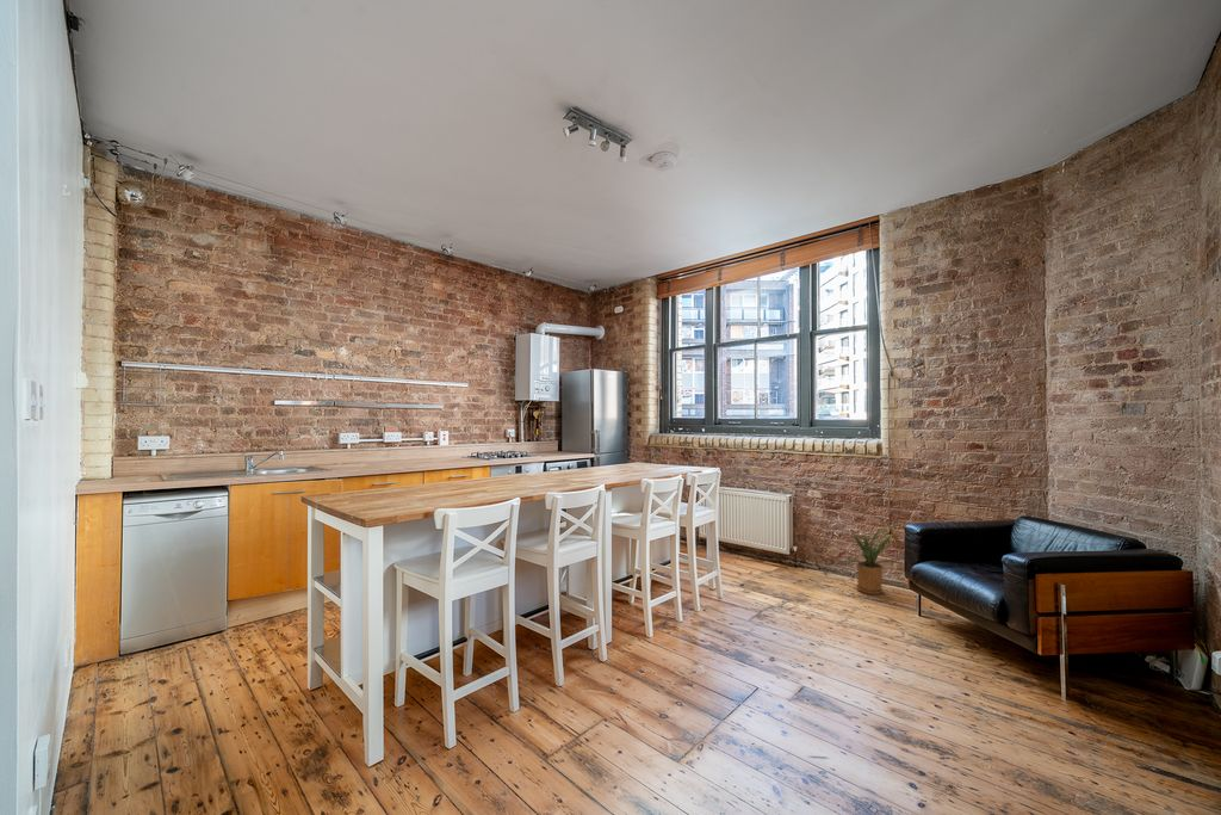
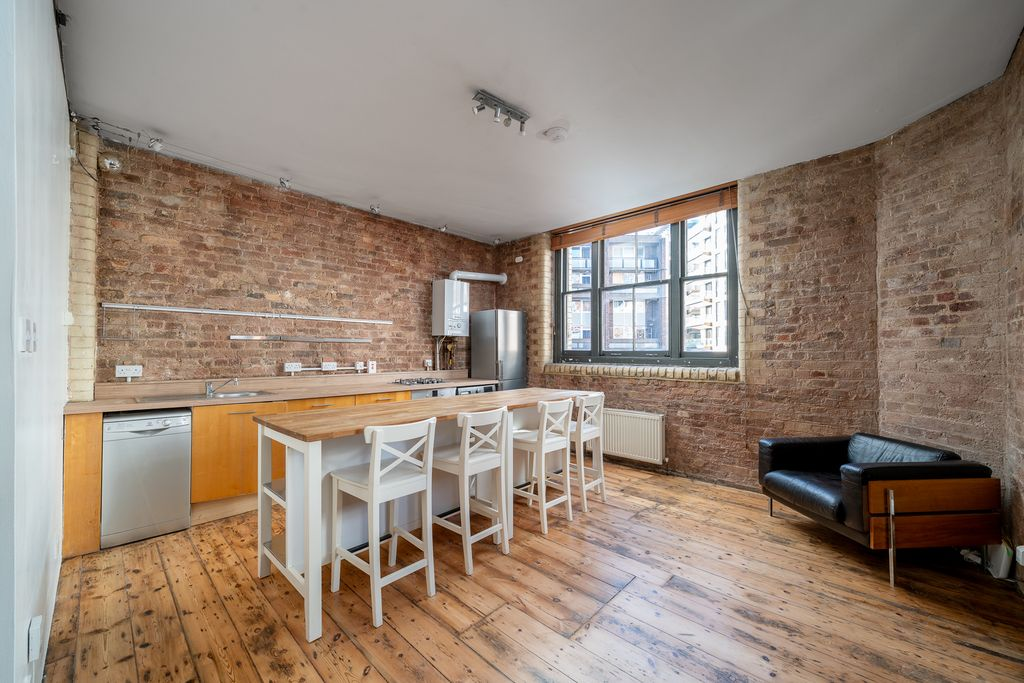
- house plant (868, 556)
